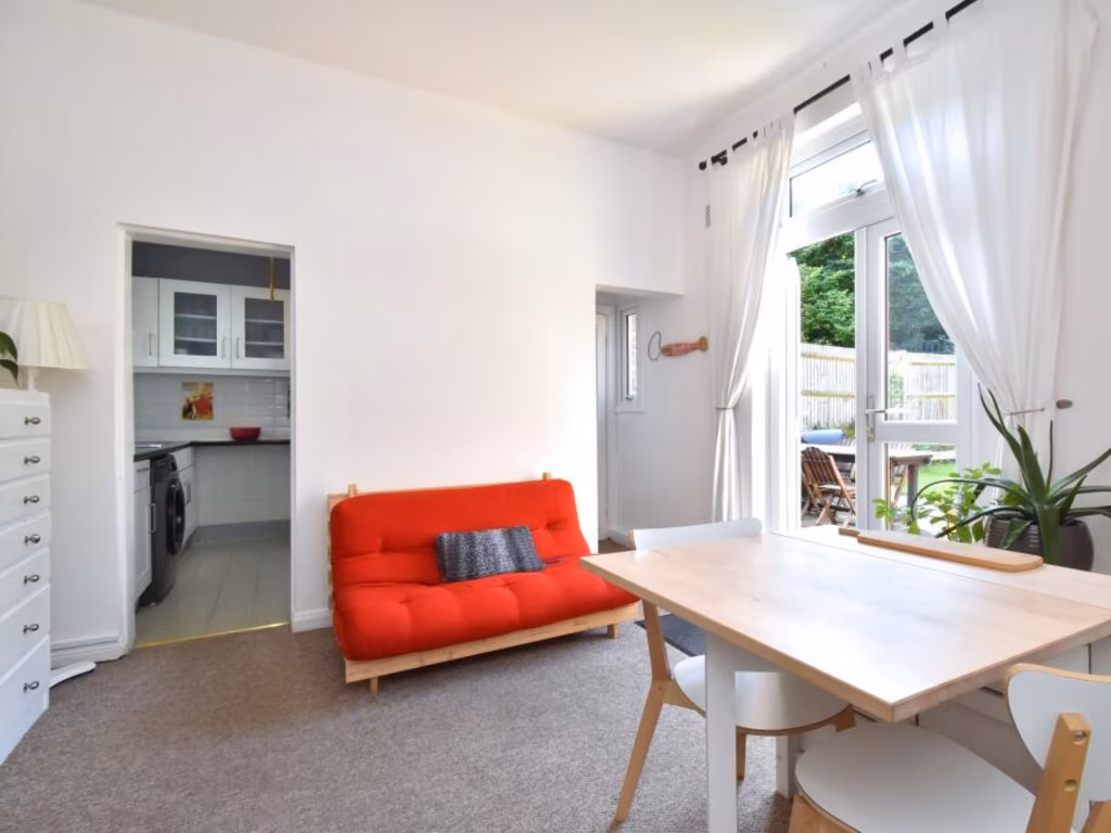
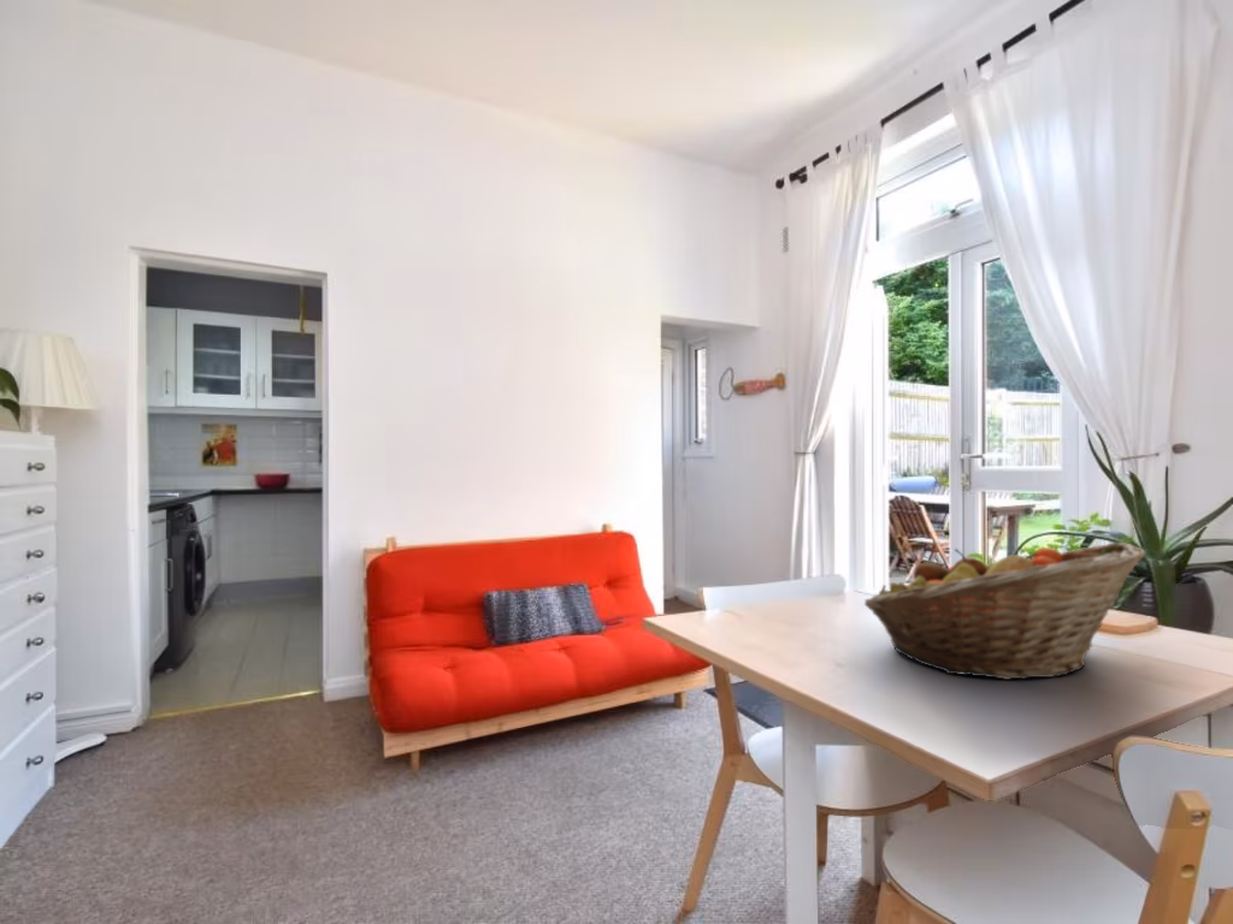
+ fruit basket (997, 596)
